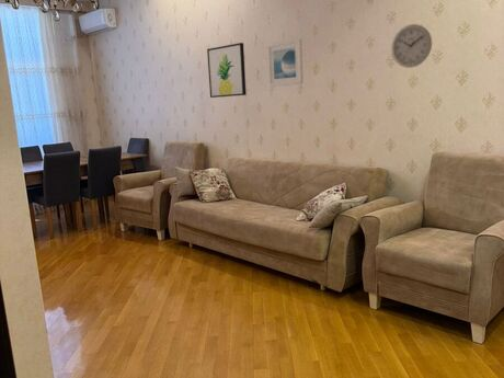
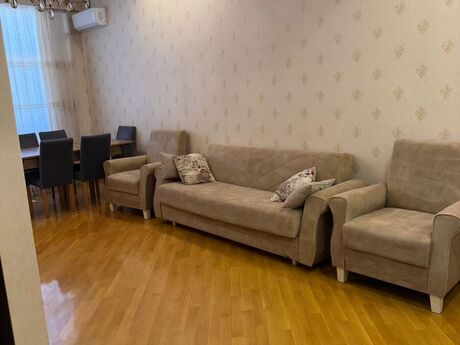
- wall clock (410, 46)
- wall art (226, 71)
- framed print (284, 64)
